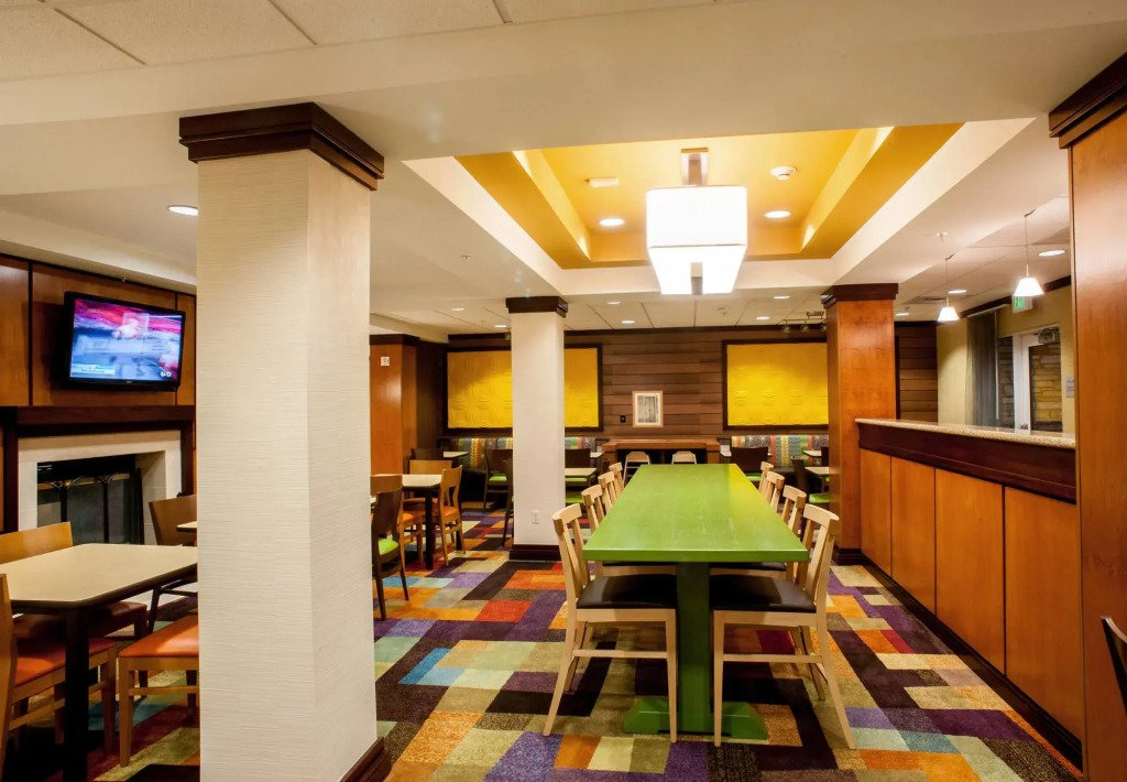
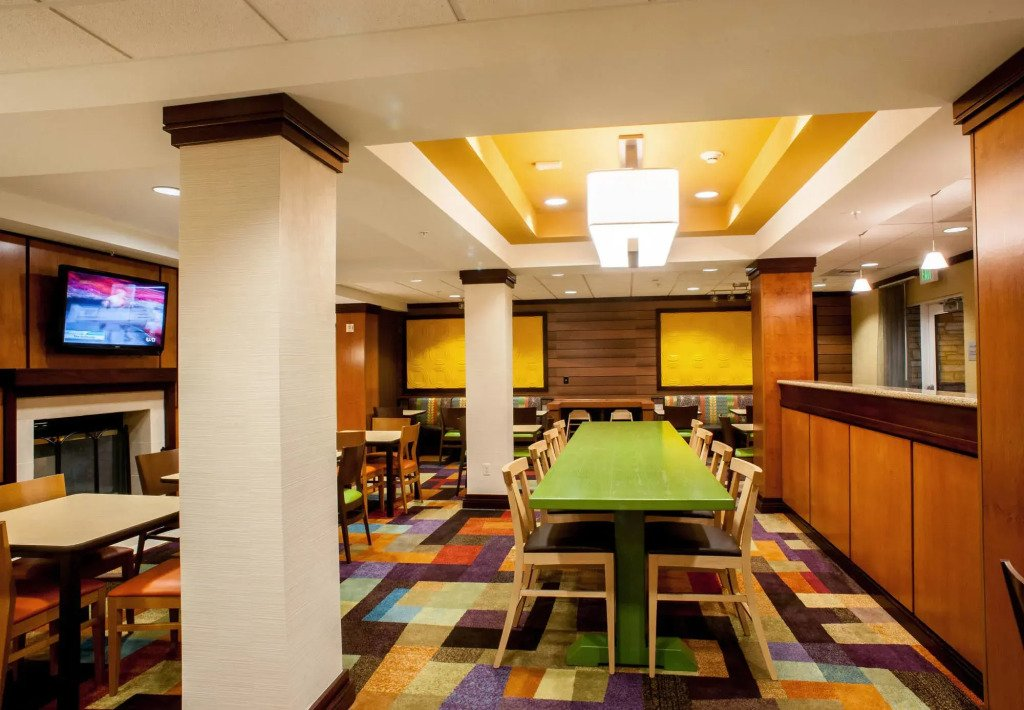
- wall art (647, 409)
